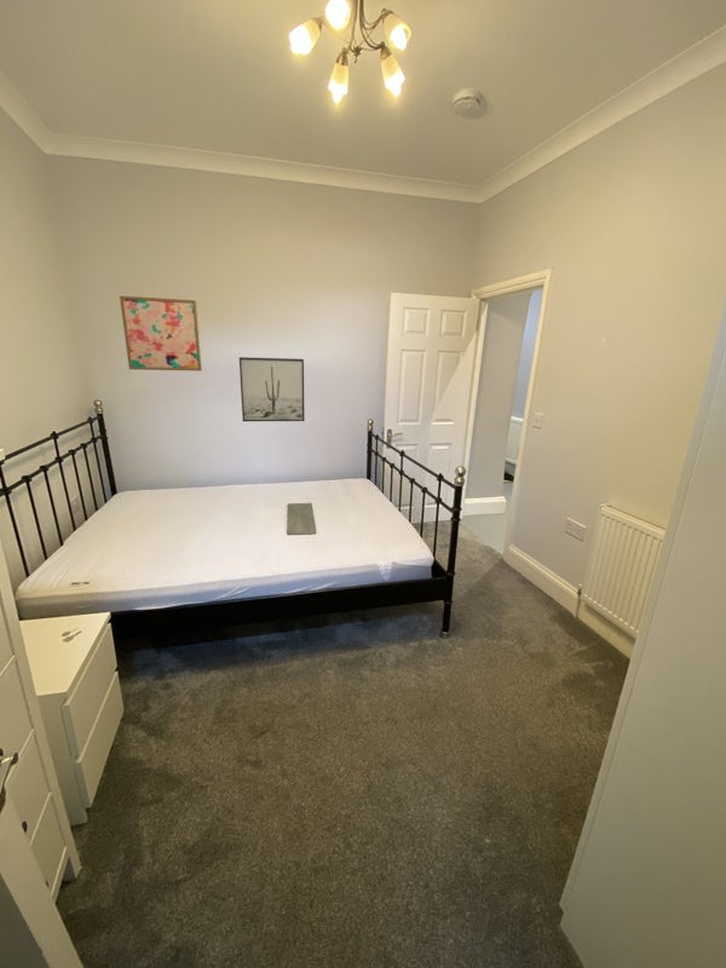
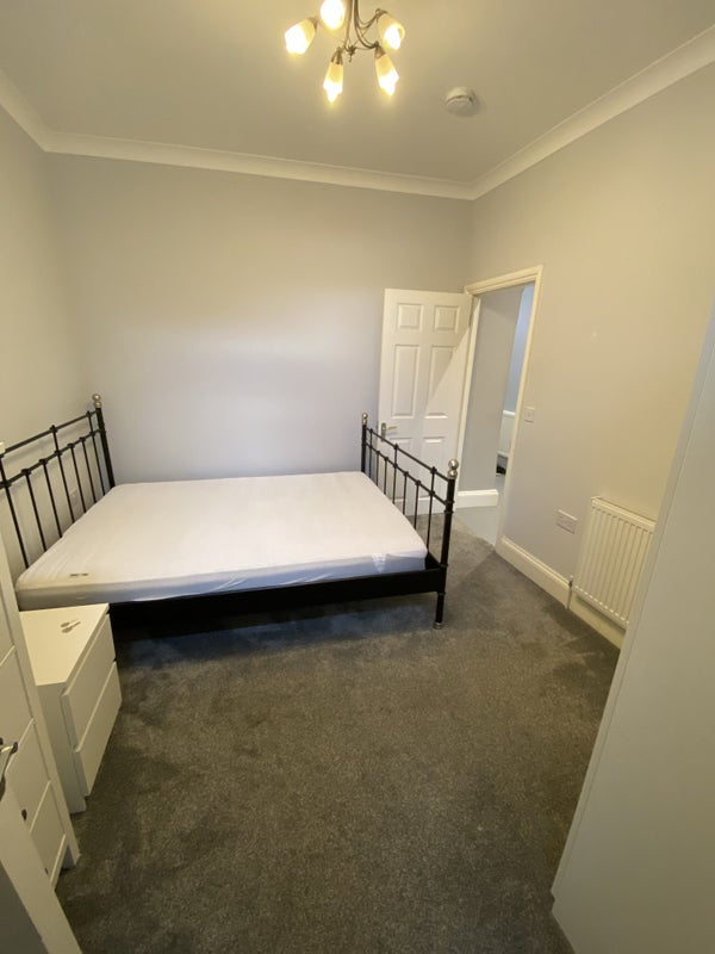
- wall art (162, 335)
- wall art (272, 390)
- bath mat (300, 517)
